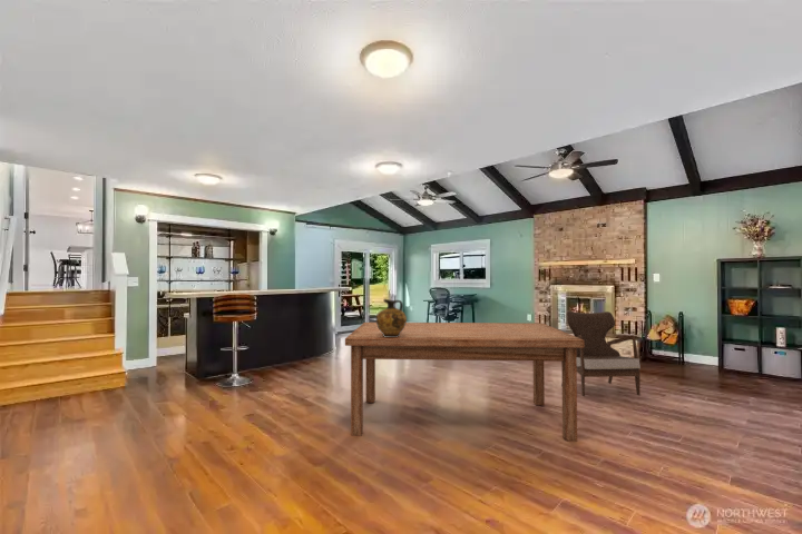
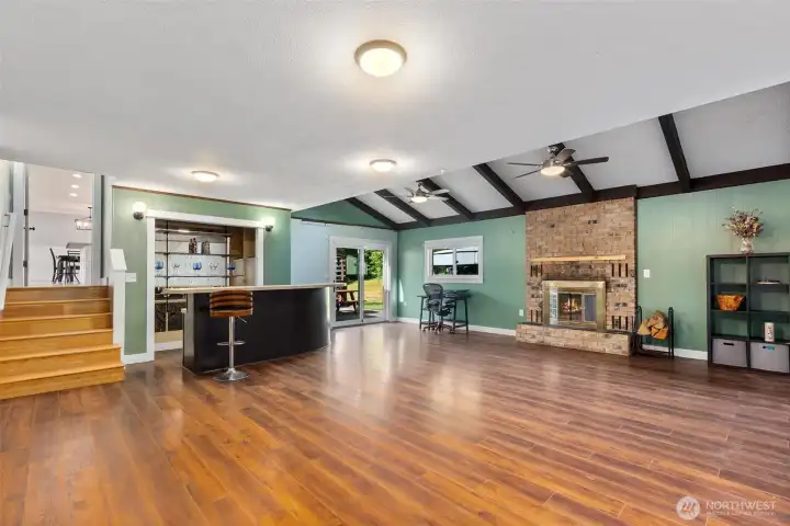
- armchair (600, 350)
- dining table (457, 359)
- ceramic jug (391, 317)
